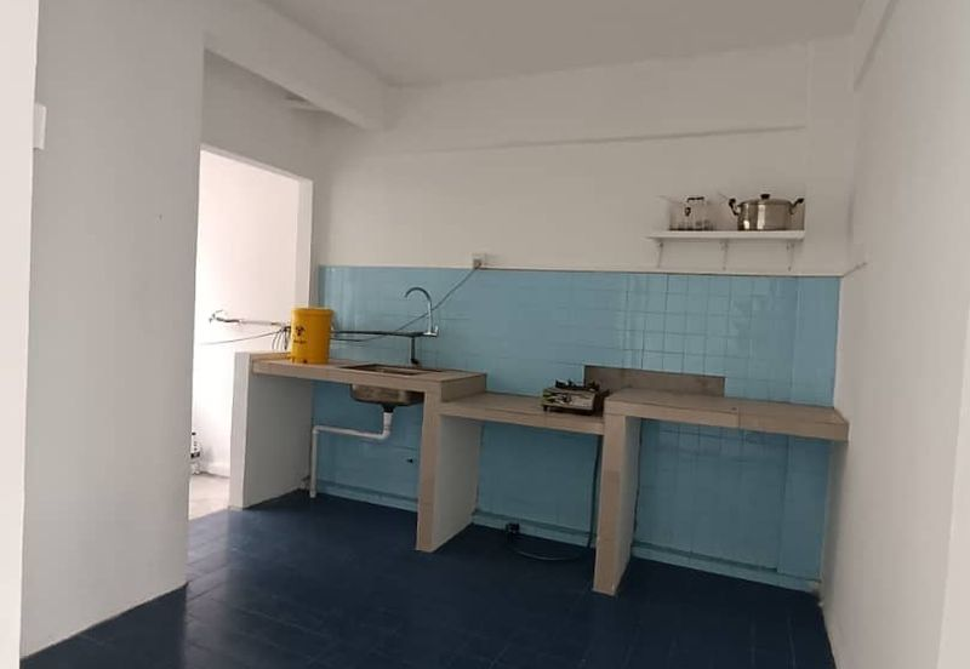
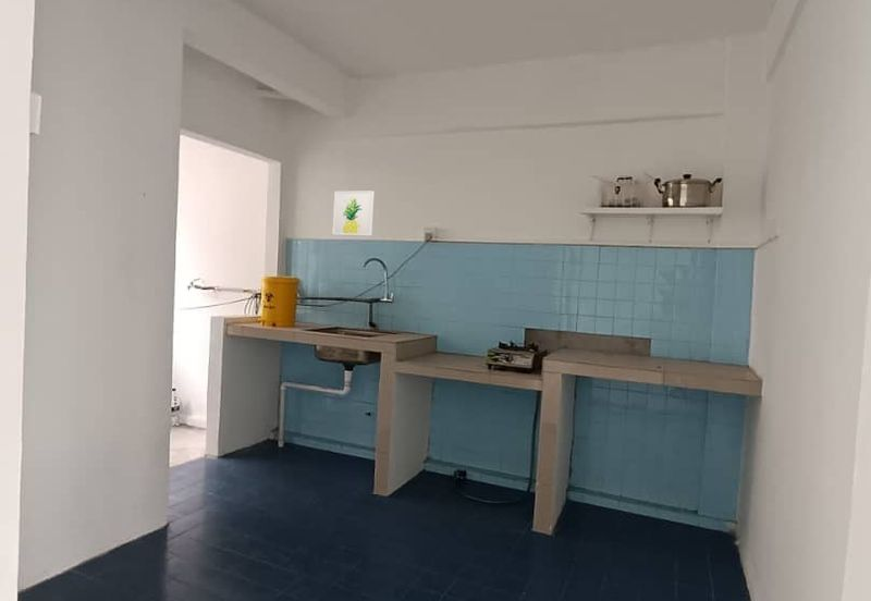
+ wall art (353, 212)
